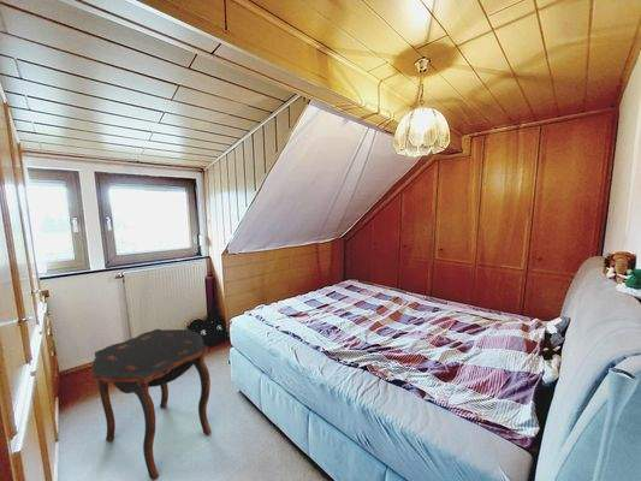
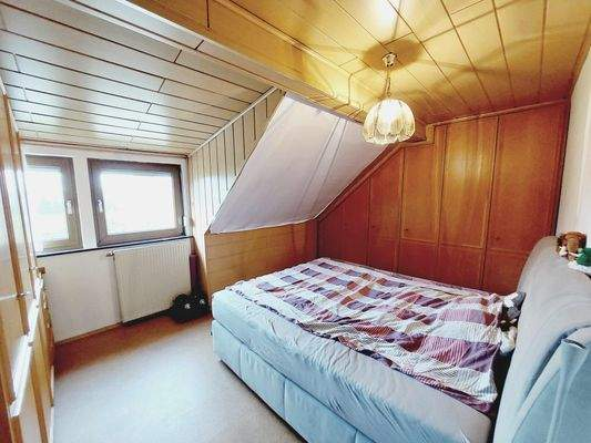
- side table (161, 393)
